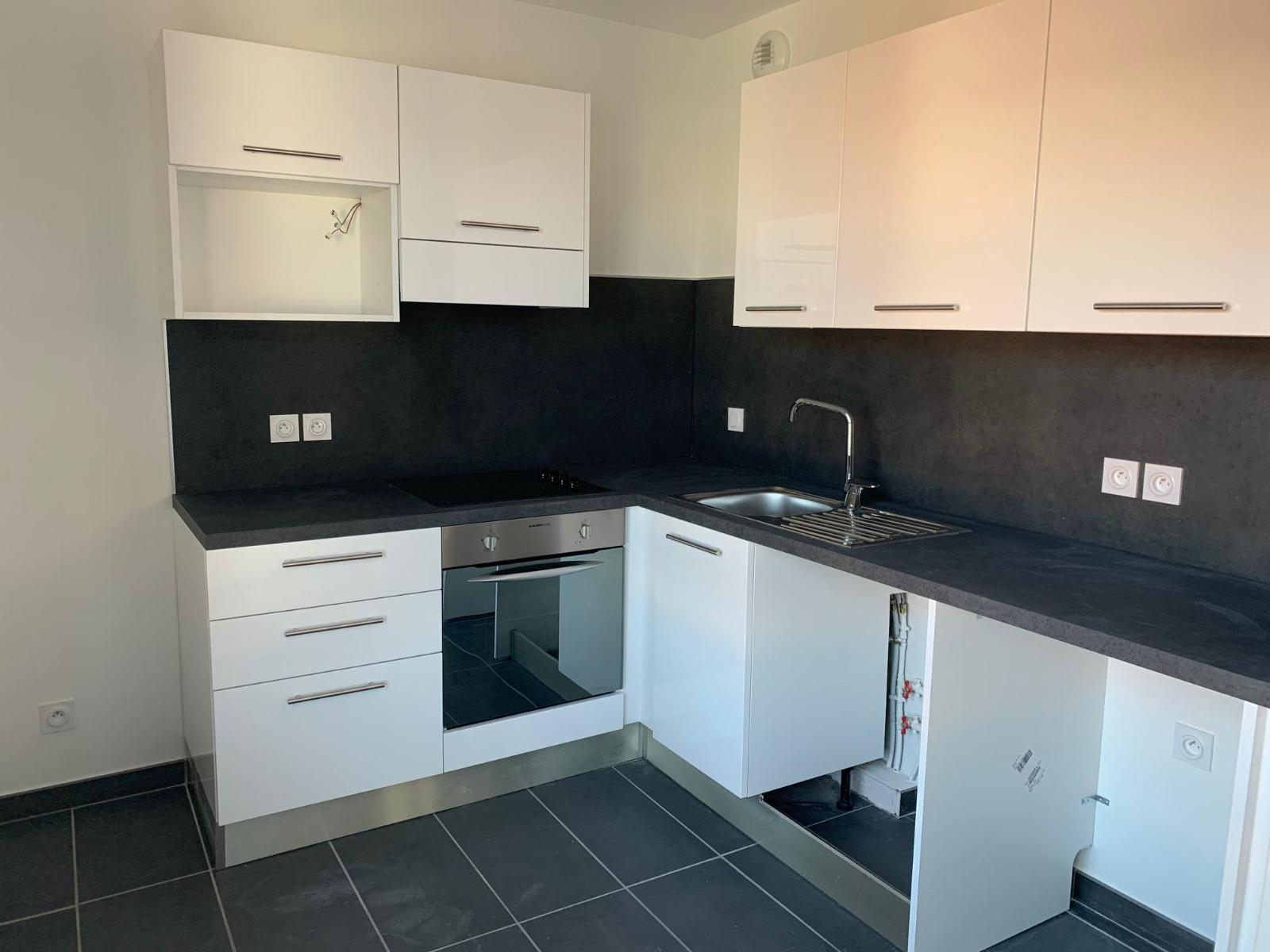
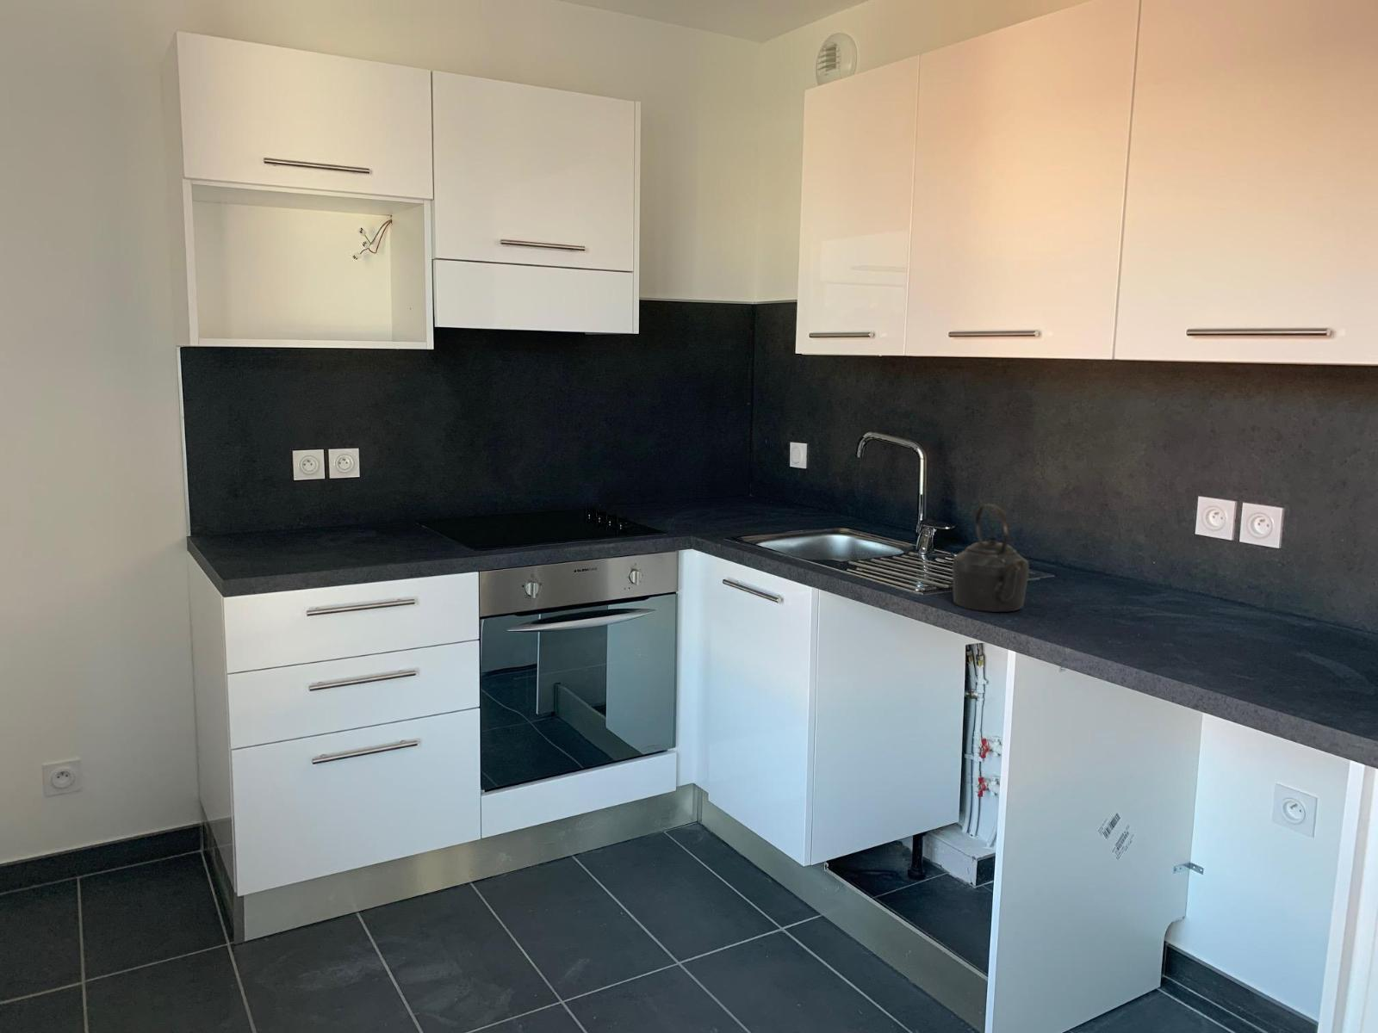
+ kettle (997, 558)
